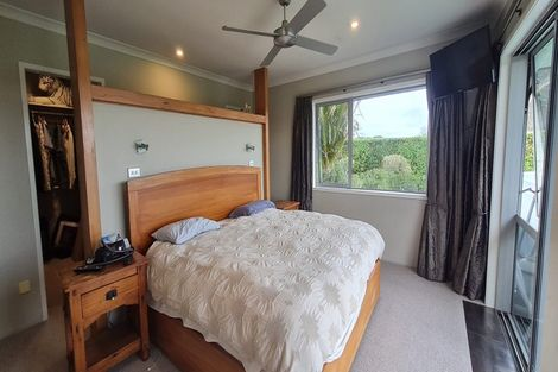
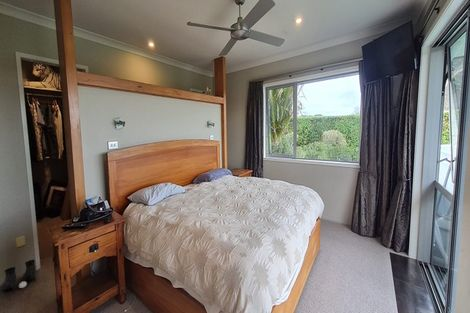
+ boots (15, 273)
